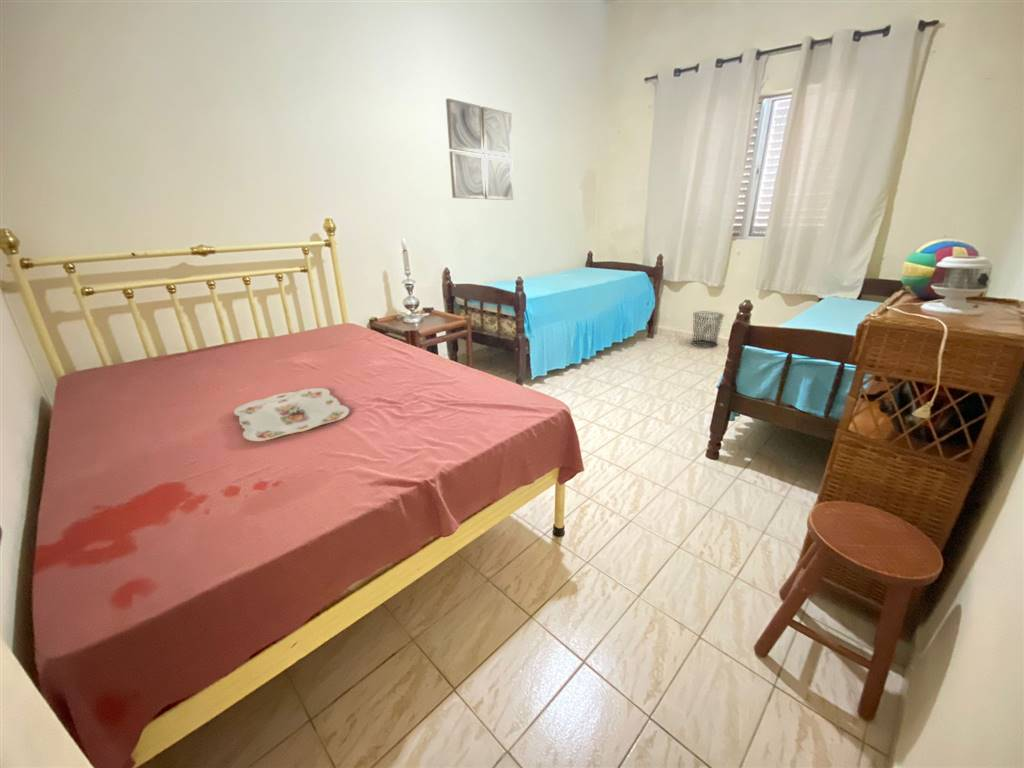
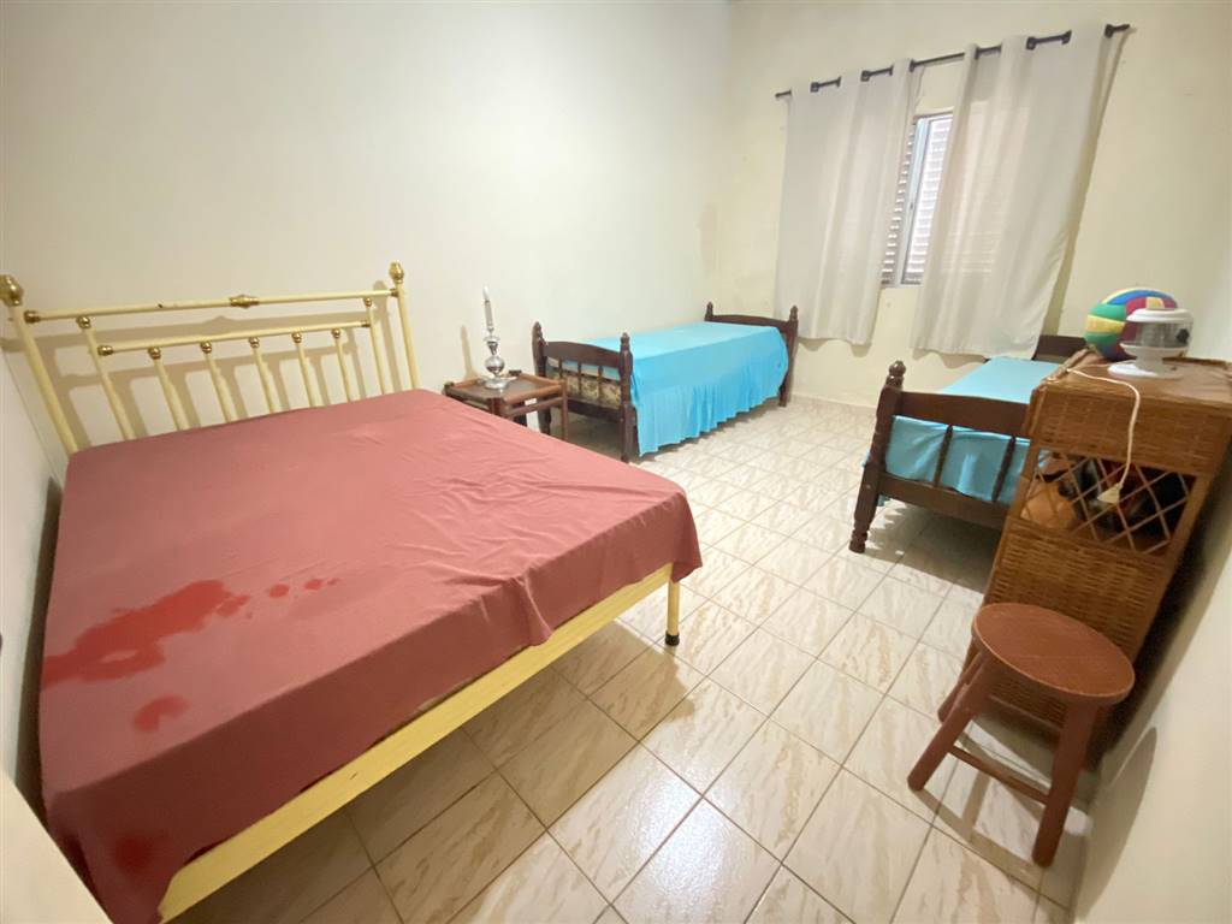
- waste bin (706, 329)
- wall art (482, 155)
- serving tray (291, 412)
